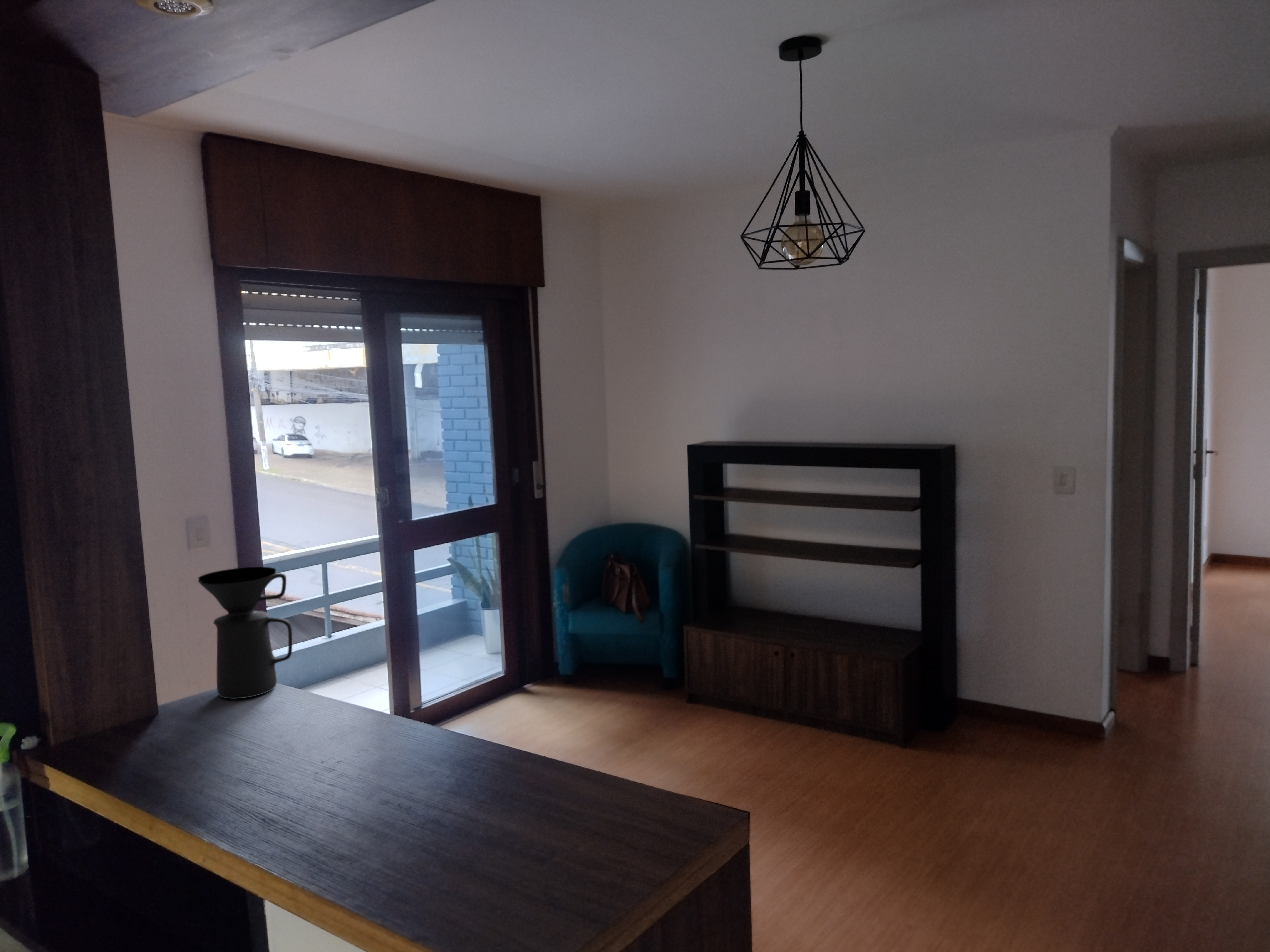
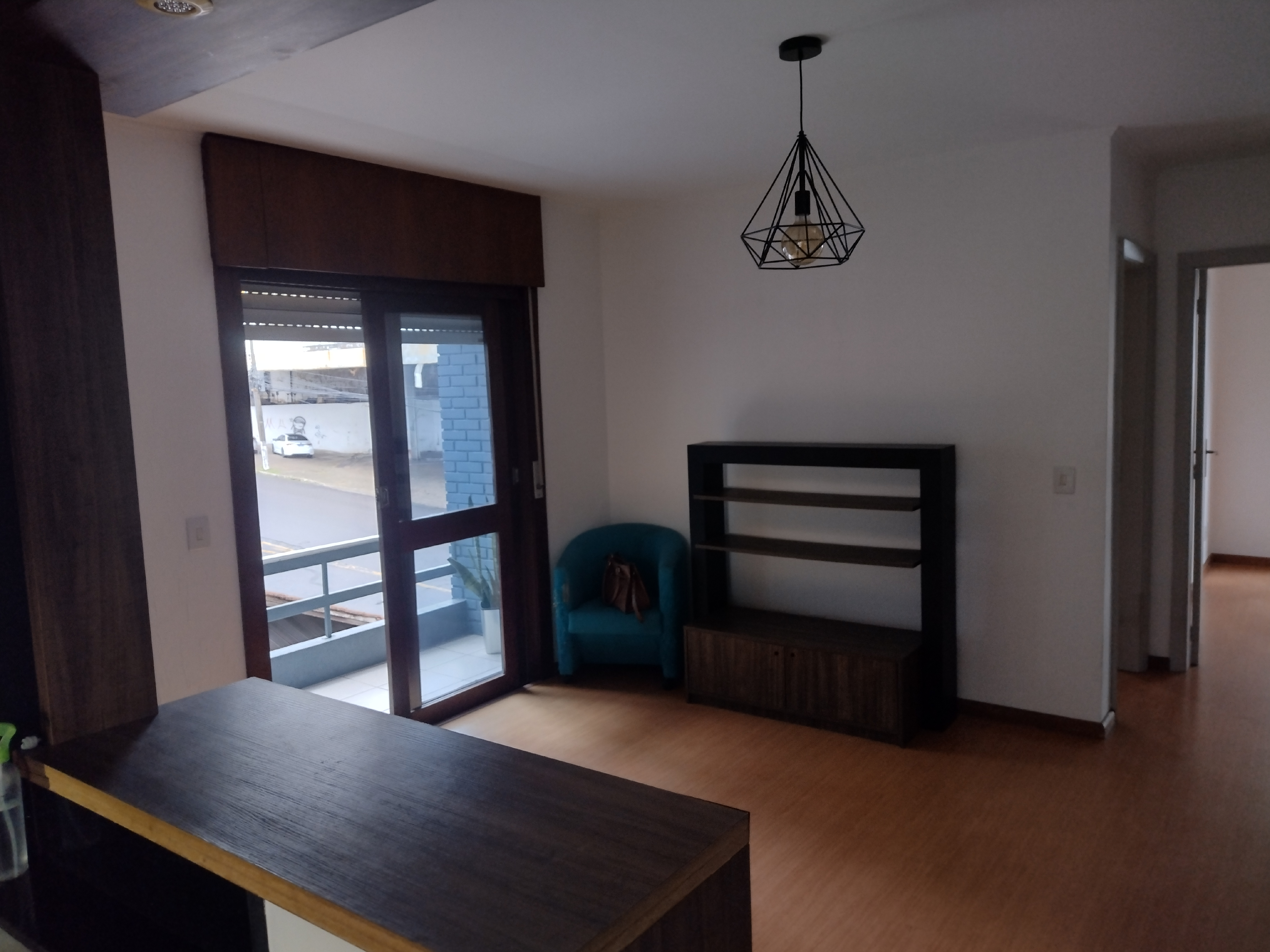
- coffee maker (243, 632)
